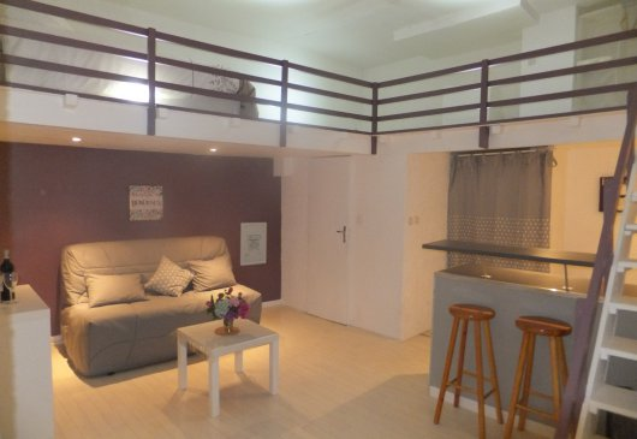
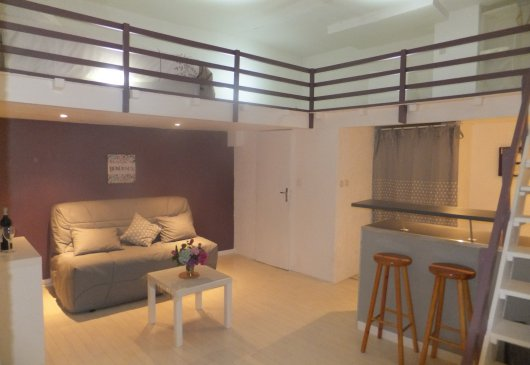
- wall art (254, 243)
